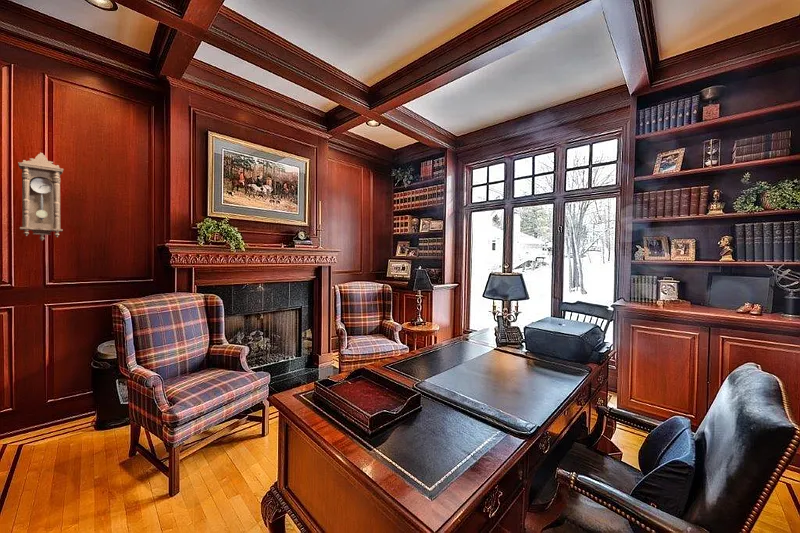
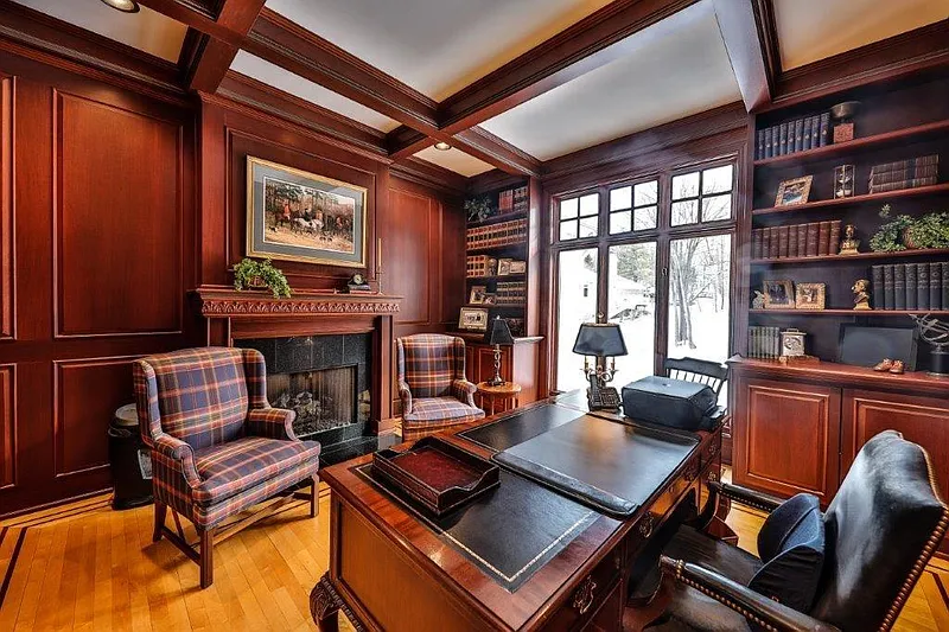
- pendulum clock (41, 197)
